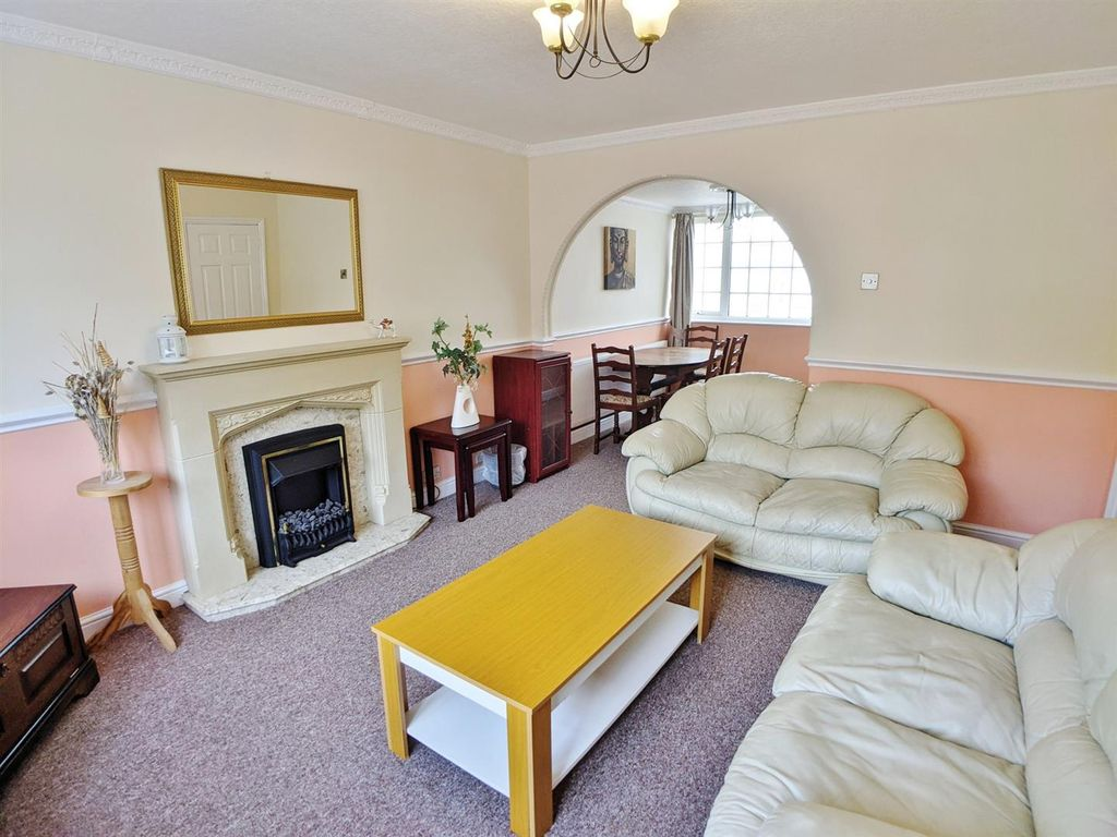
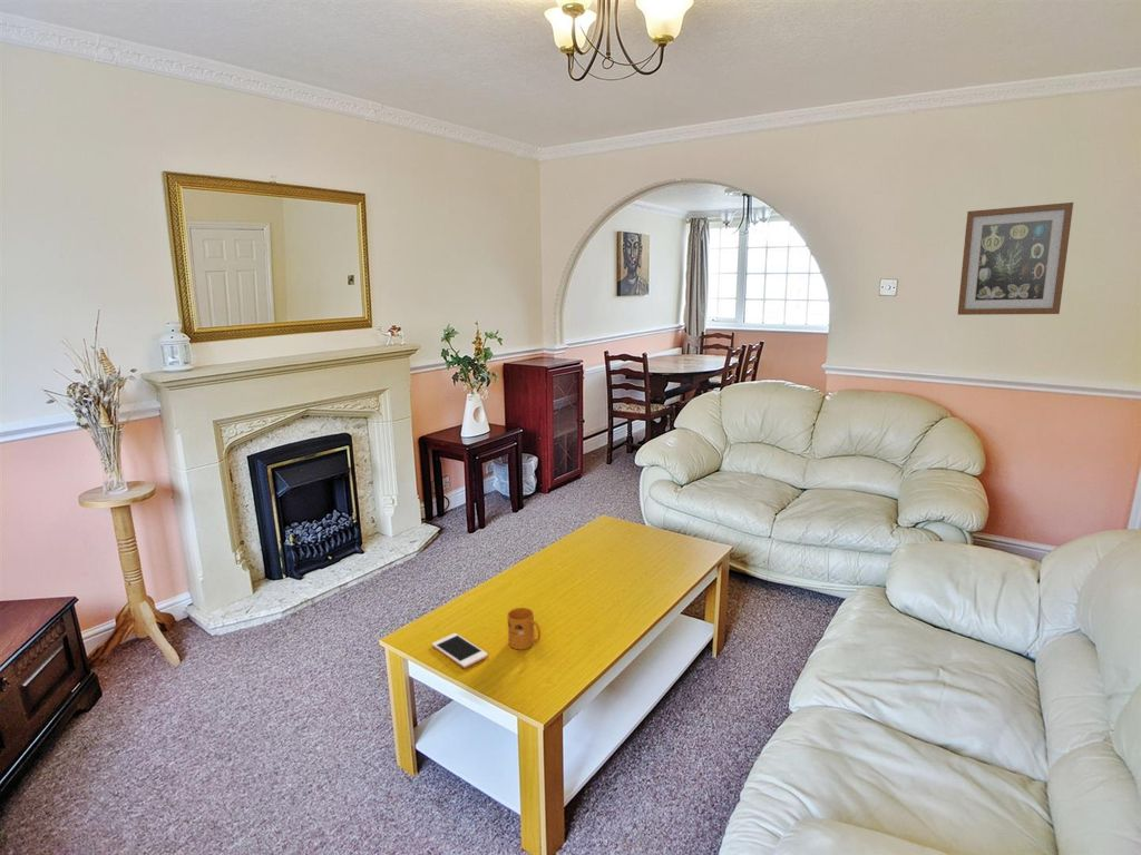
+ mug (525, 629)
+ cell phone (459, 649)
+ wall art (1012, 262)
